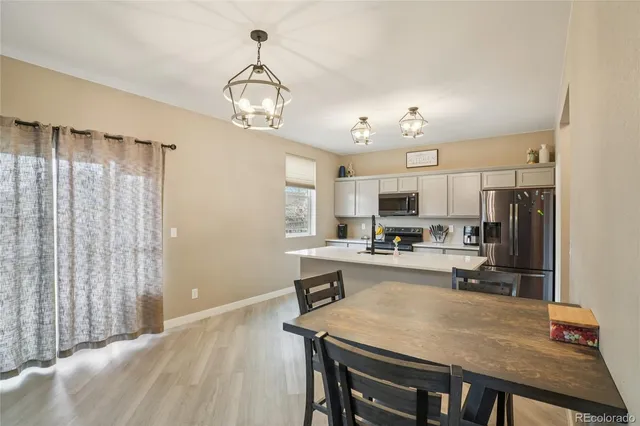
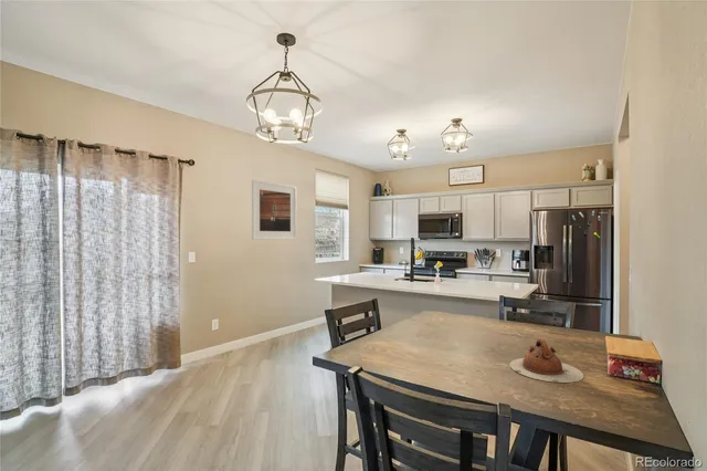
+ teapot (545, 354)
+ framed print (275, 211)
